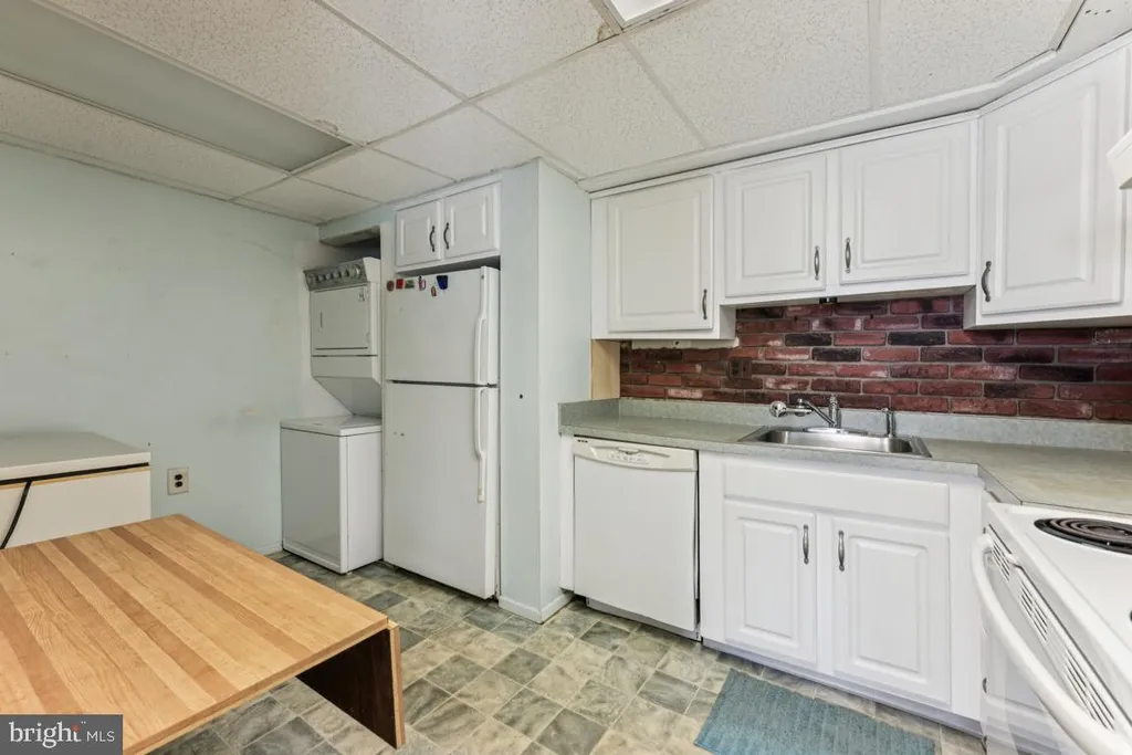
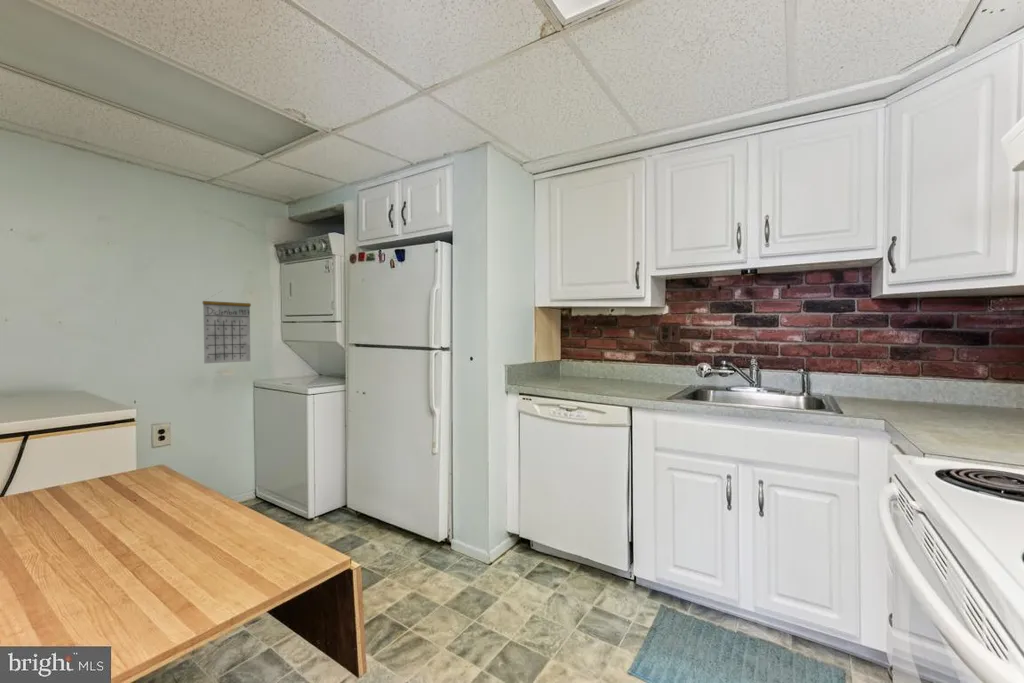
+ calendar (227, 325)
